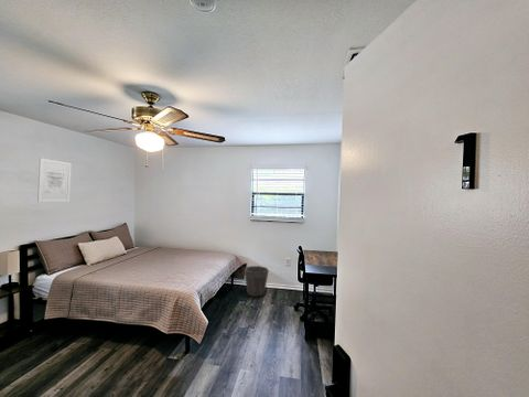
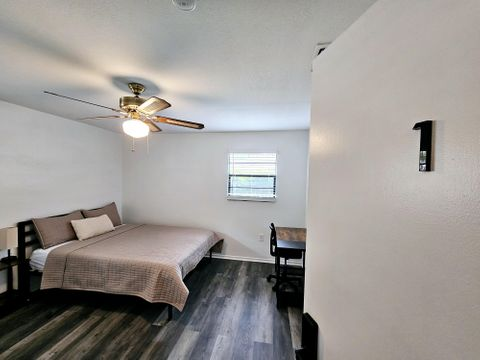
- wall art (55, 181)
- waste bin (256, 280)
